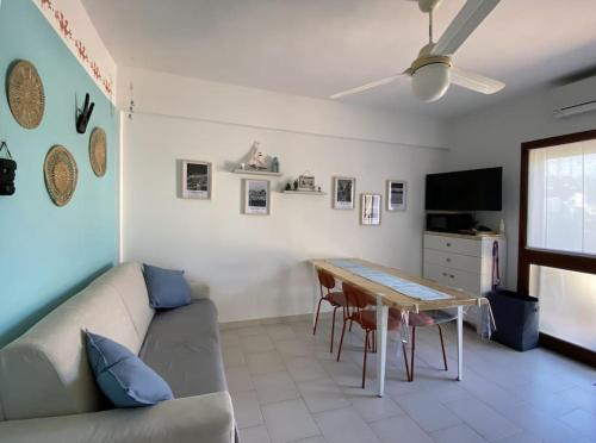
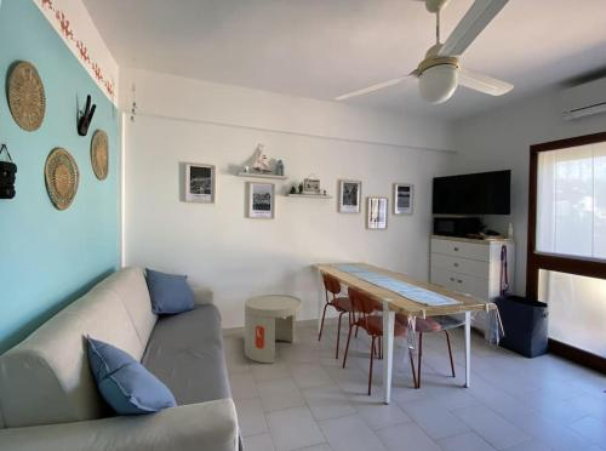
+ side table (273, 325)
